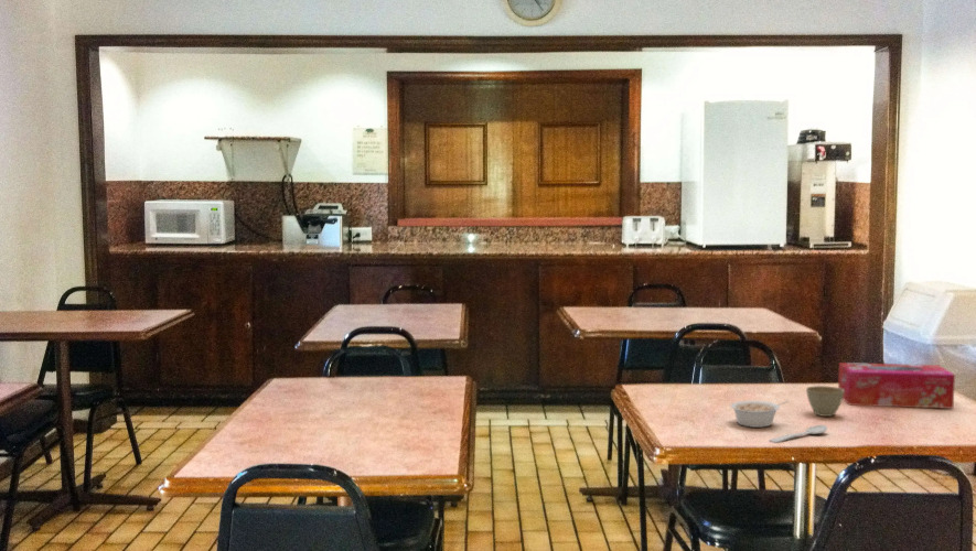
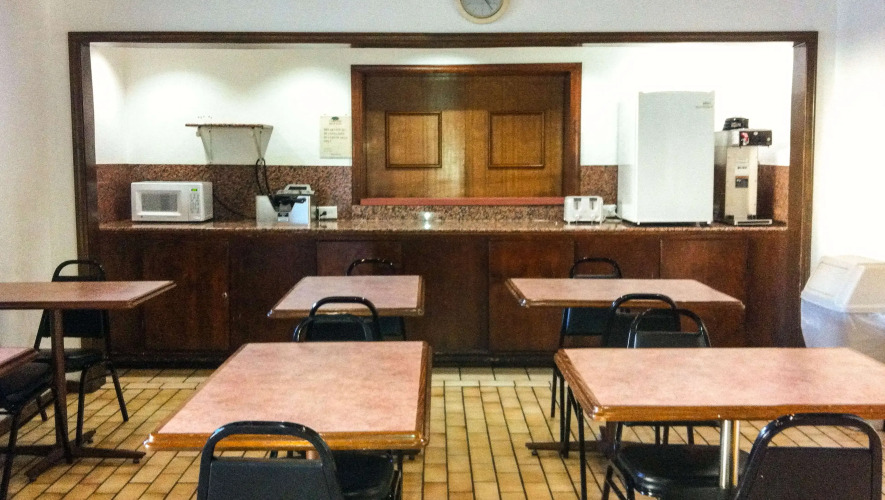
- flower pot (824, 401)
- tissue box (894, 385)
- spoon (800, 433)
- legume (755, 412)
